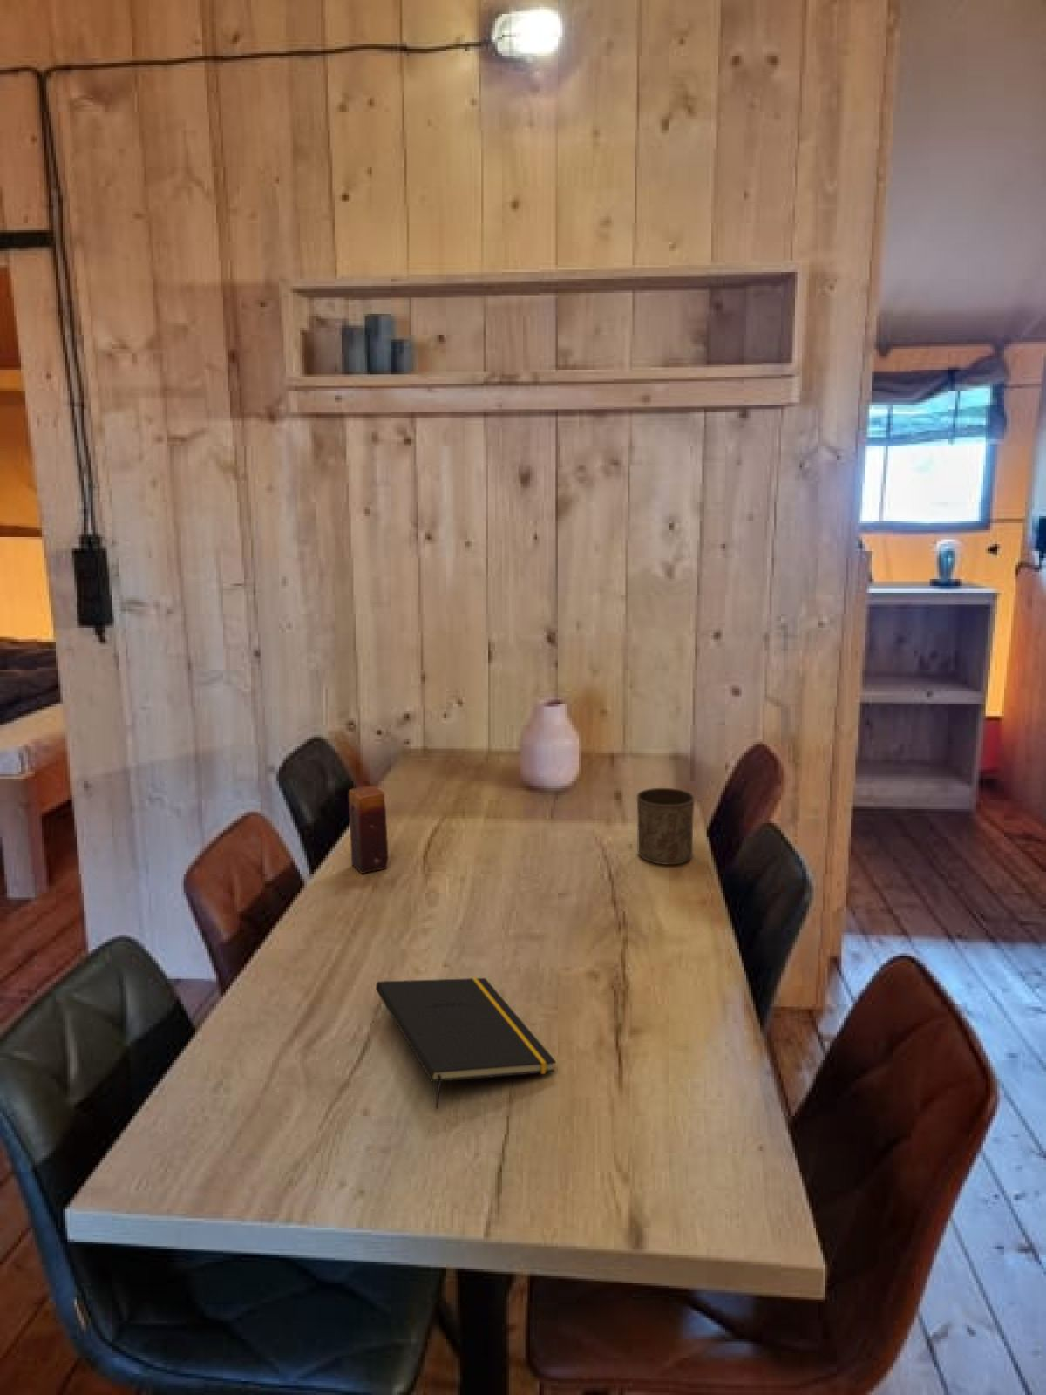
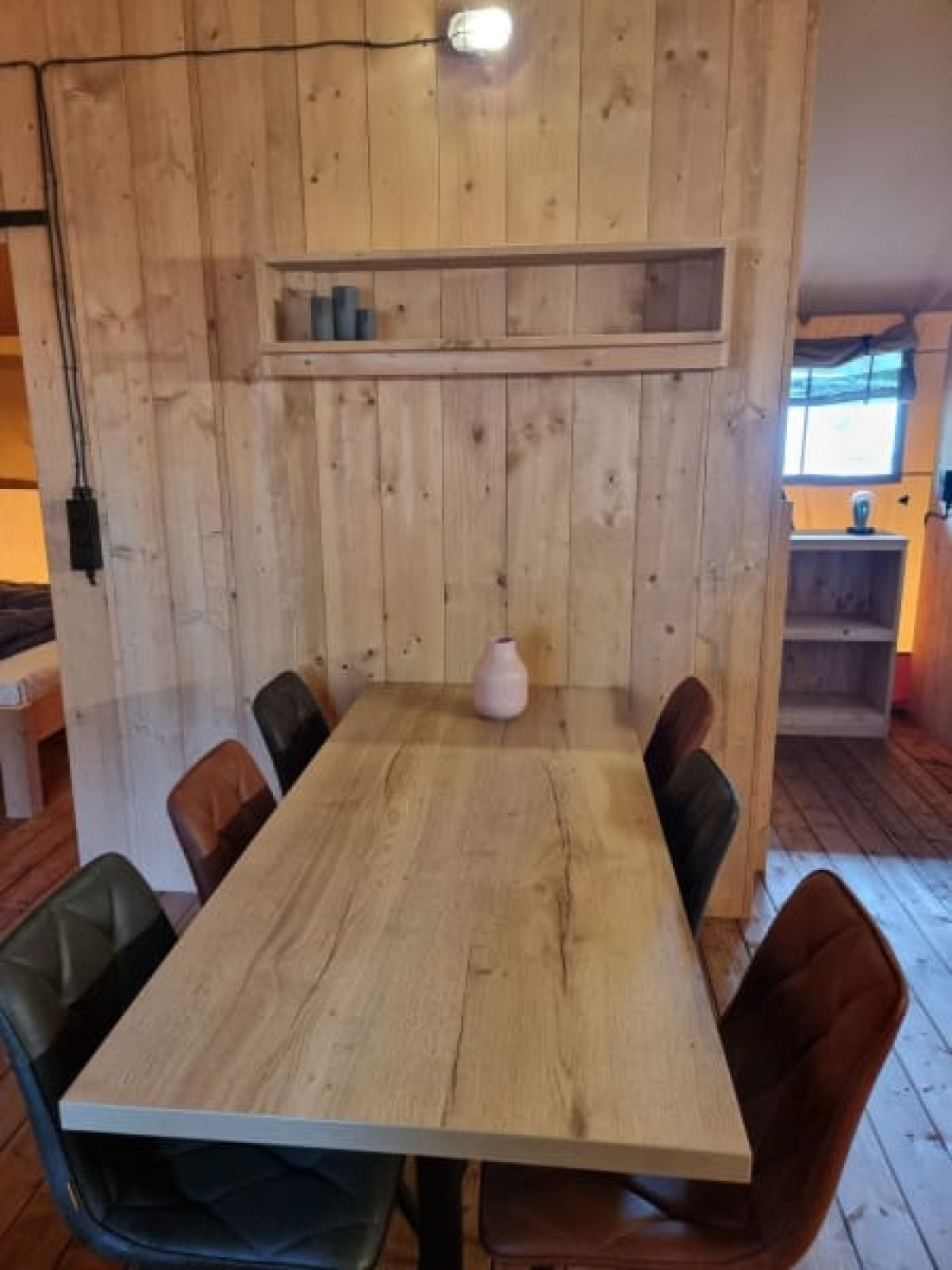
- cup (665, 826)
- candle (368, 828)
- notepad (461, 1025)
